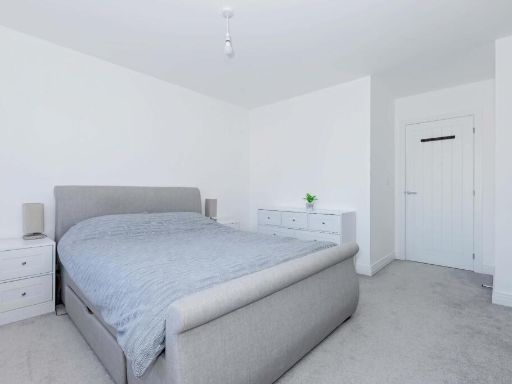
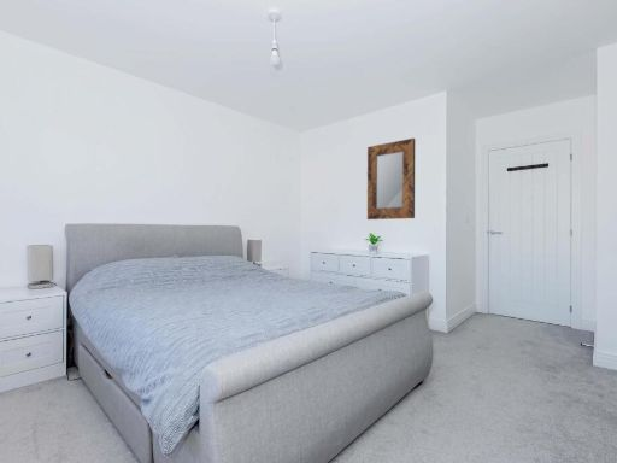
+ home mirror (389, 181)
